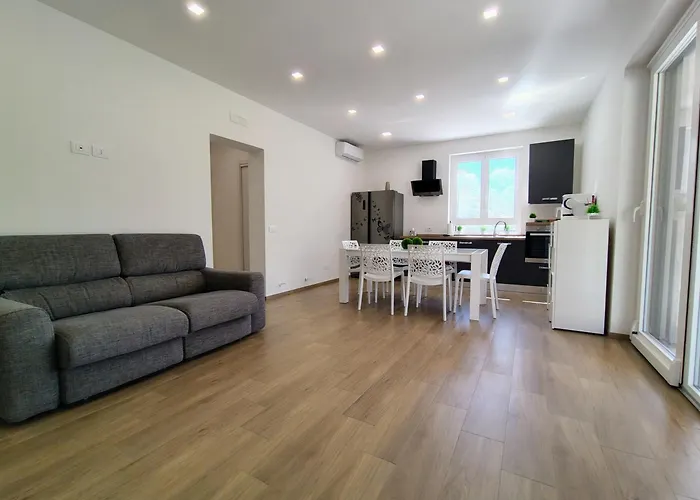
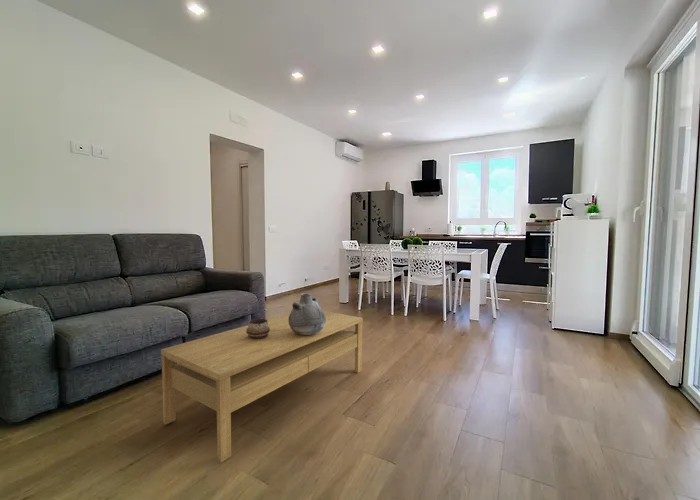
+ decorative bowl (258, 328)
+ vase (307, 313)
+ coffee table (278, 362)
